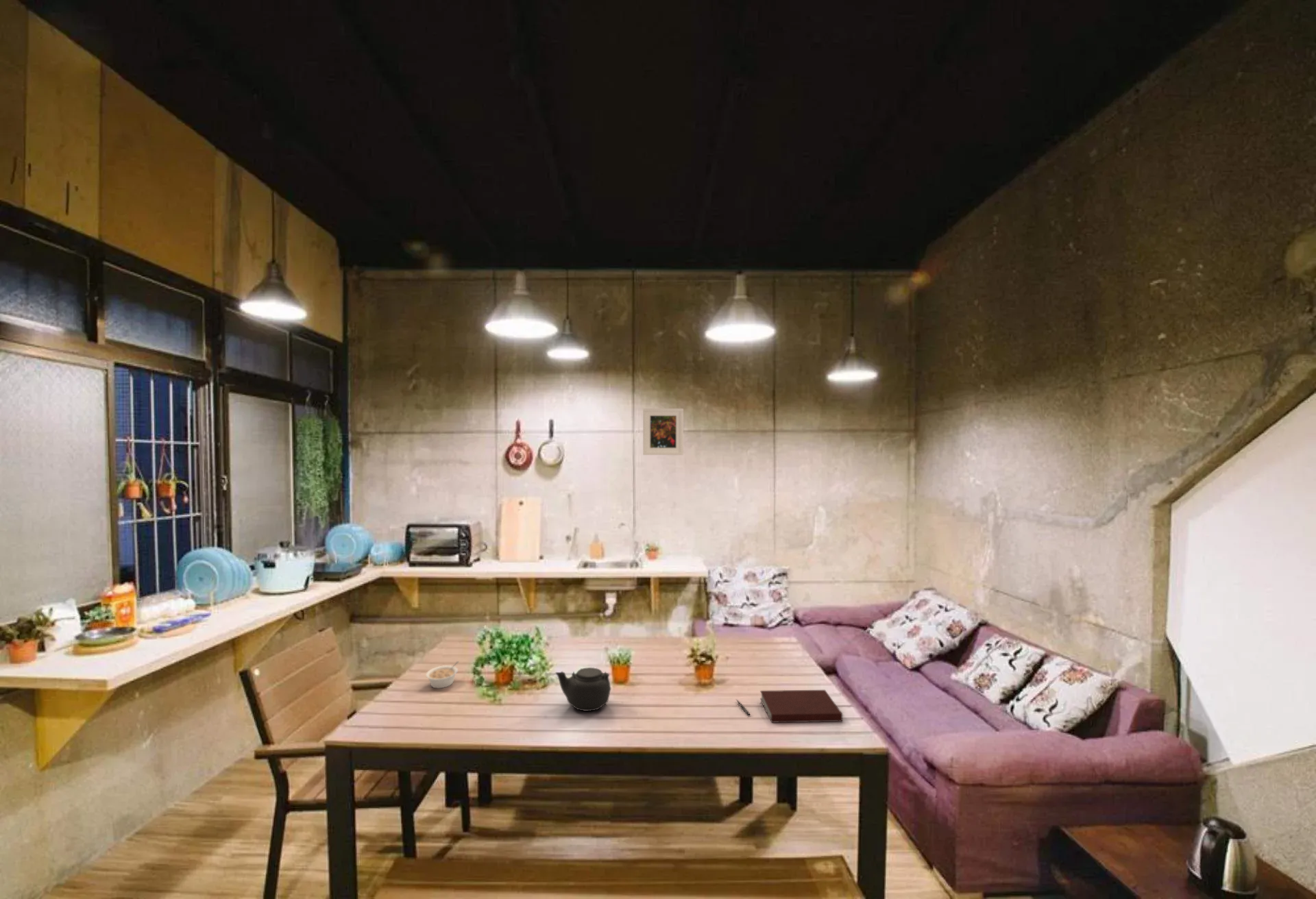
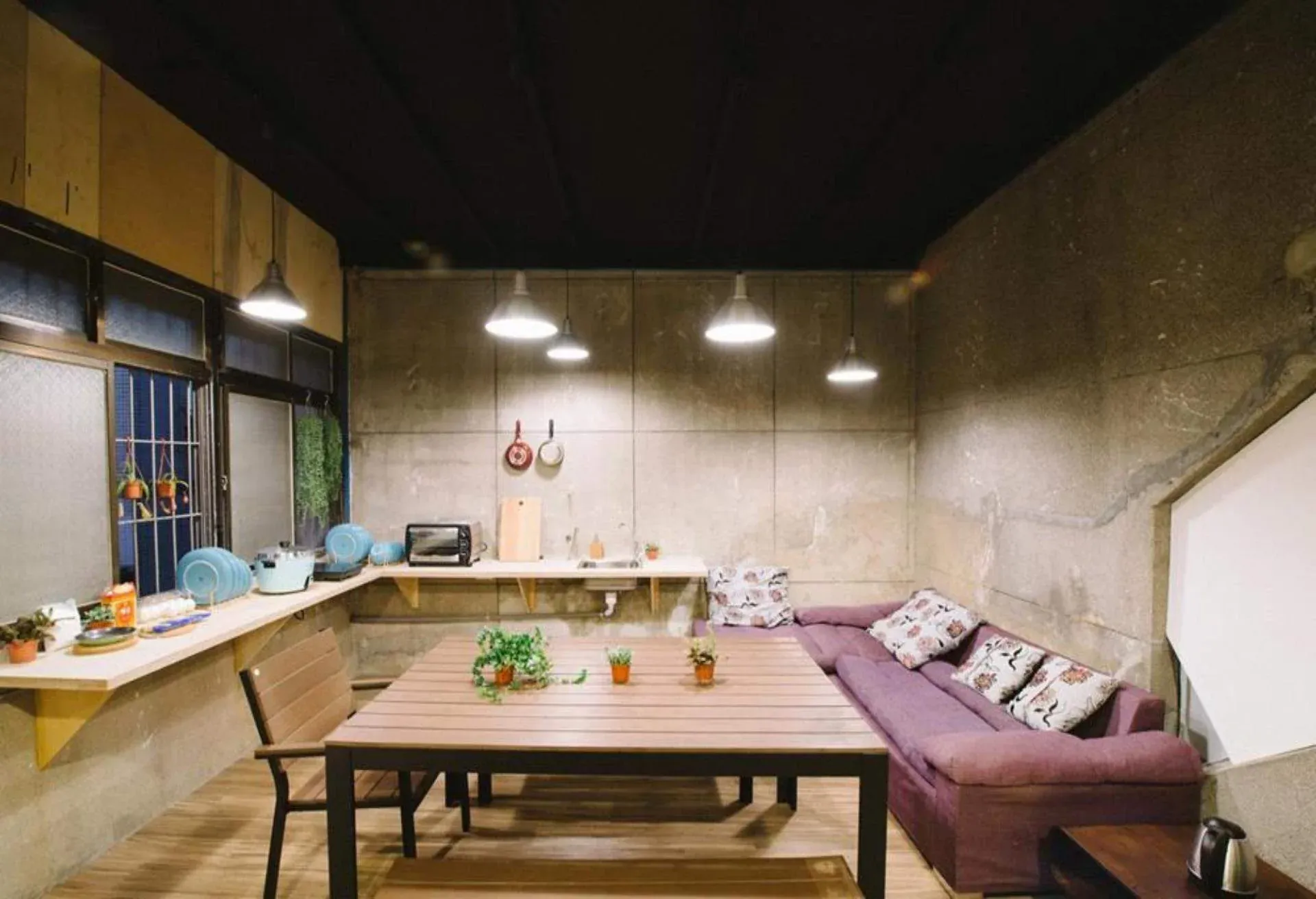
- legume (442, 676)
- notebook (799, 706)
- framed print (663, 432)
- pen (742, 706)
- teapot (583, 689)
